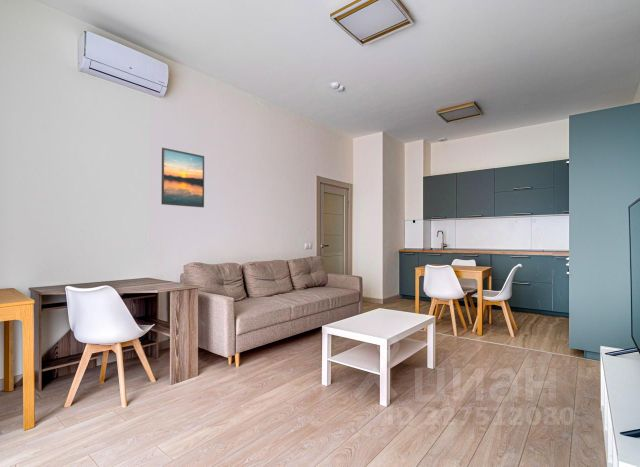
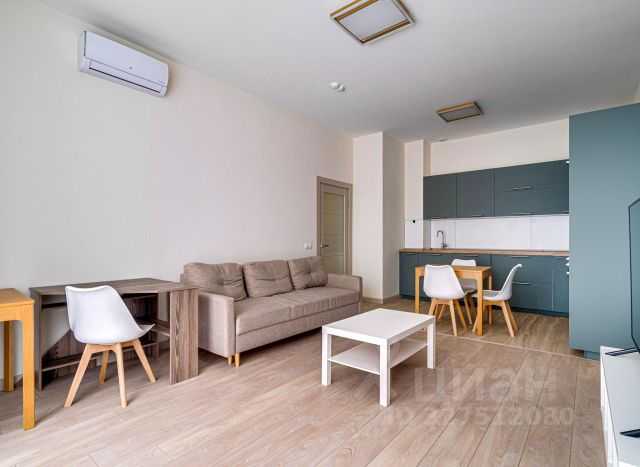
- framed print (183, 179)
